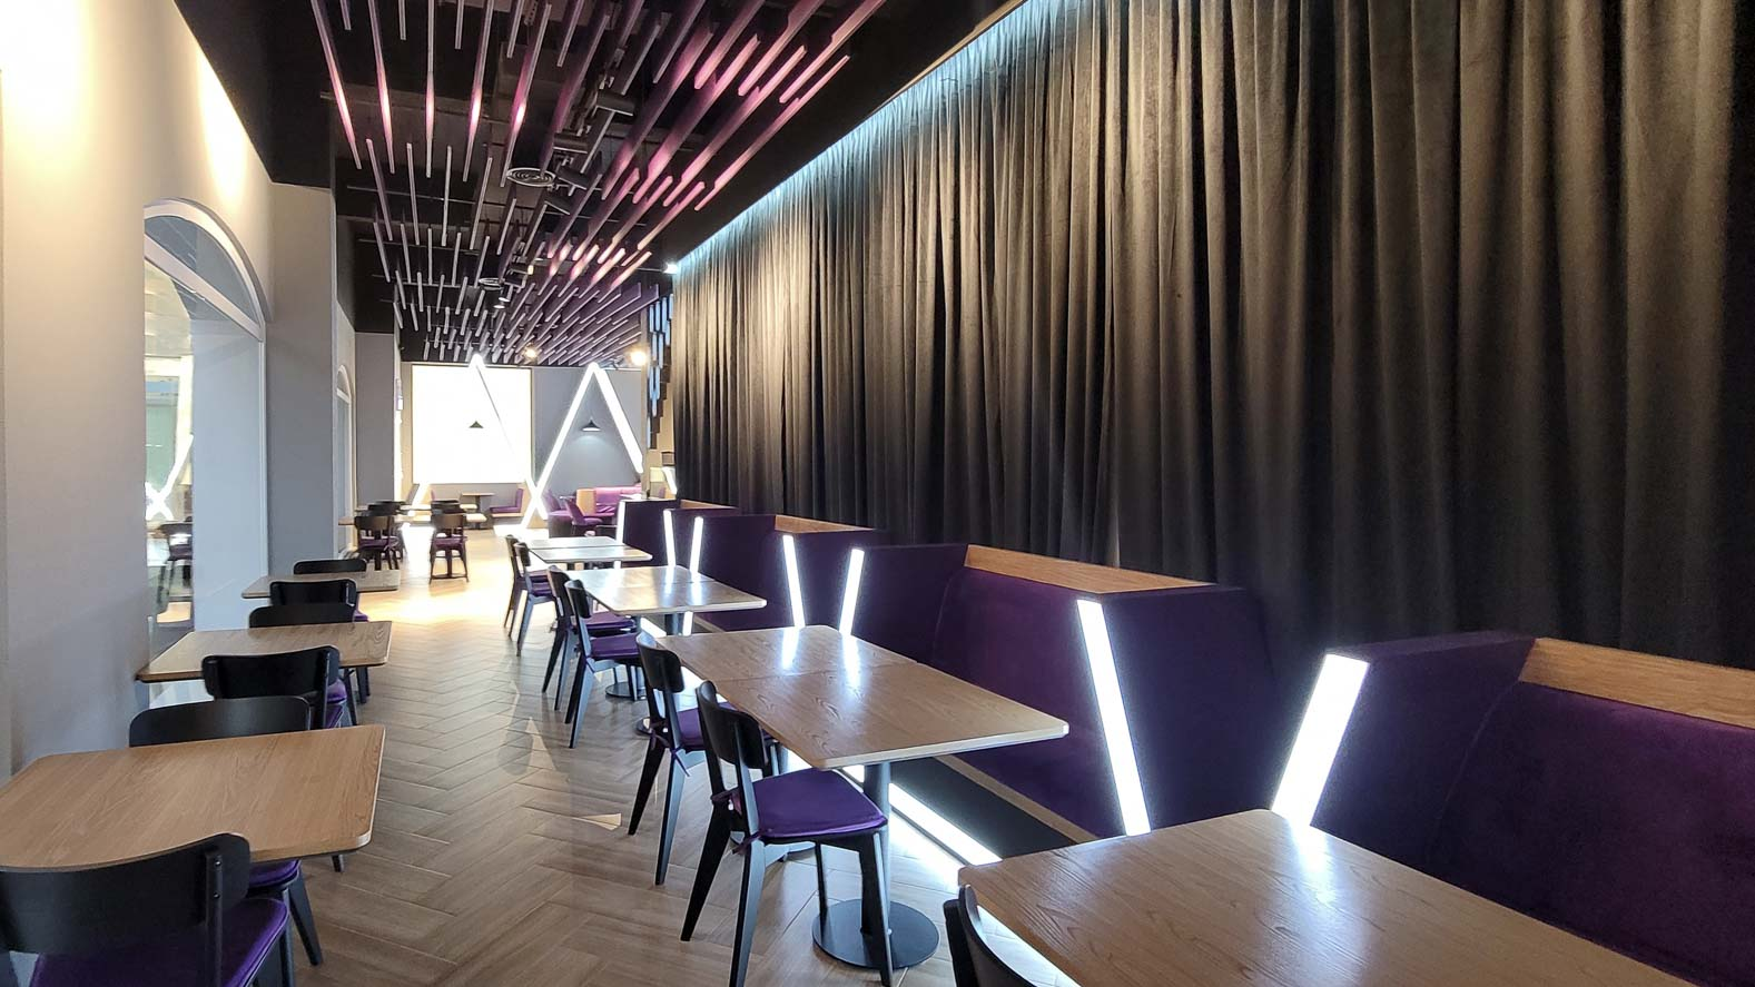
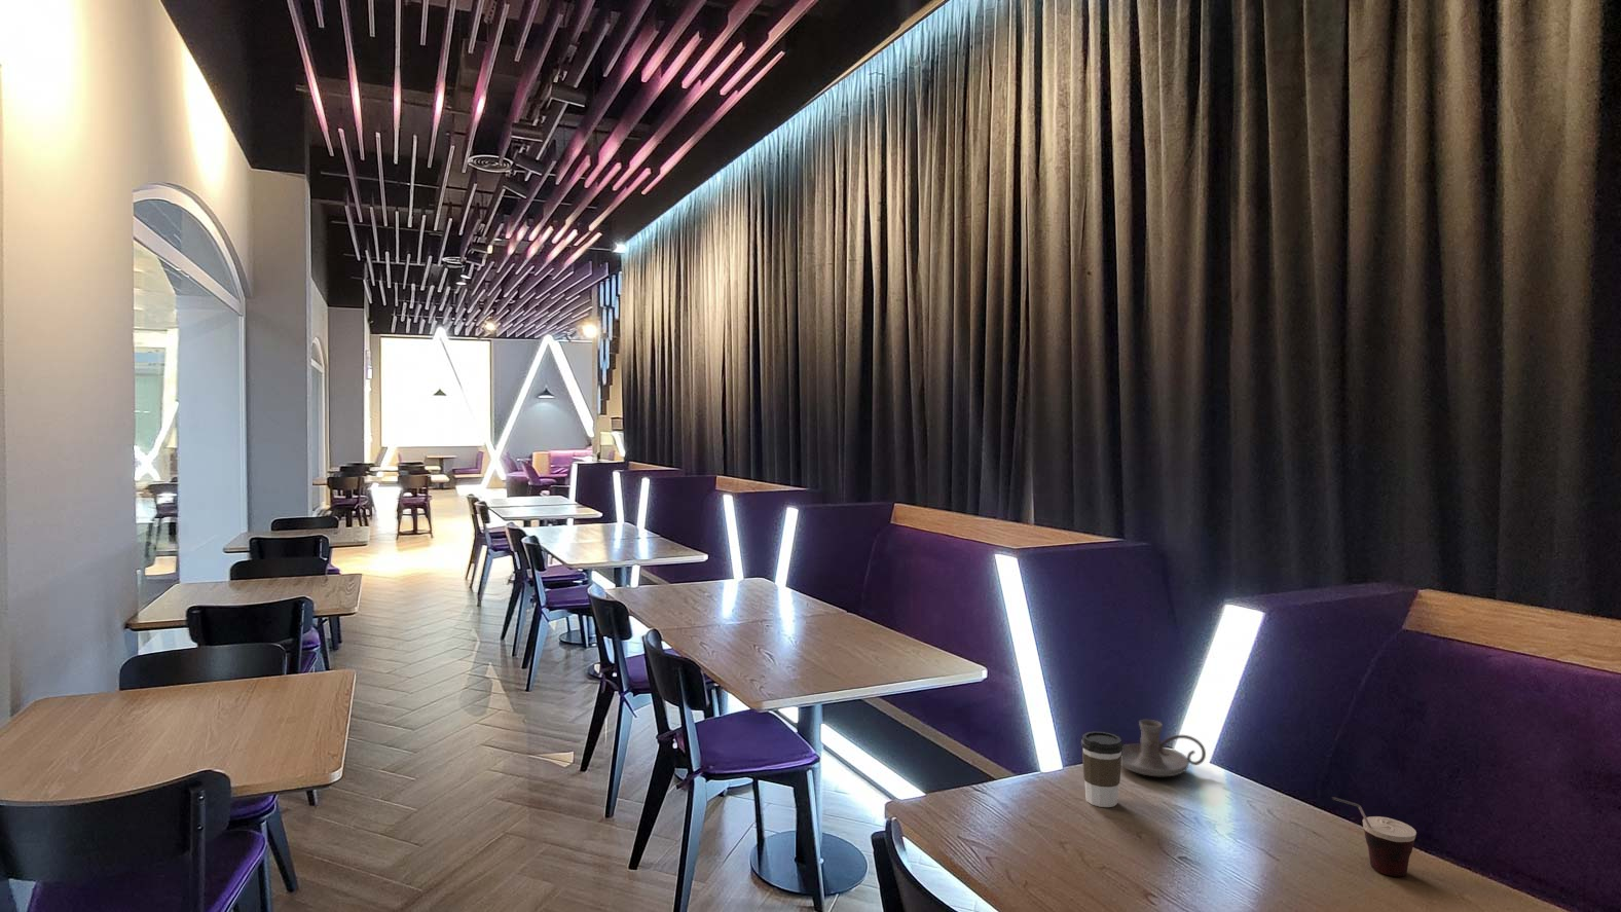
+ candle holder (1159, 746)
+ cup (1372, 833)
+ coffee cup (1101, 769)
